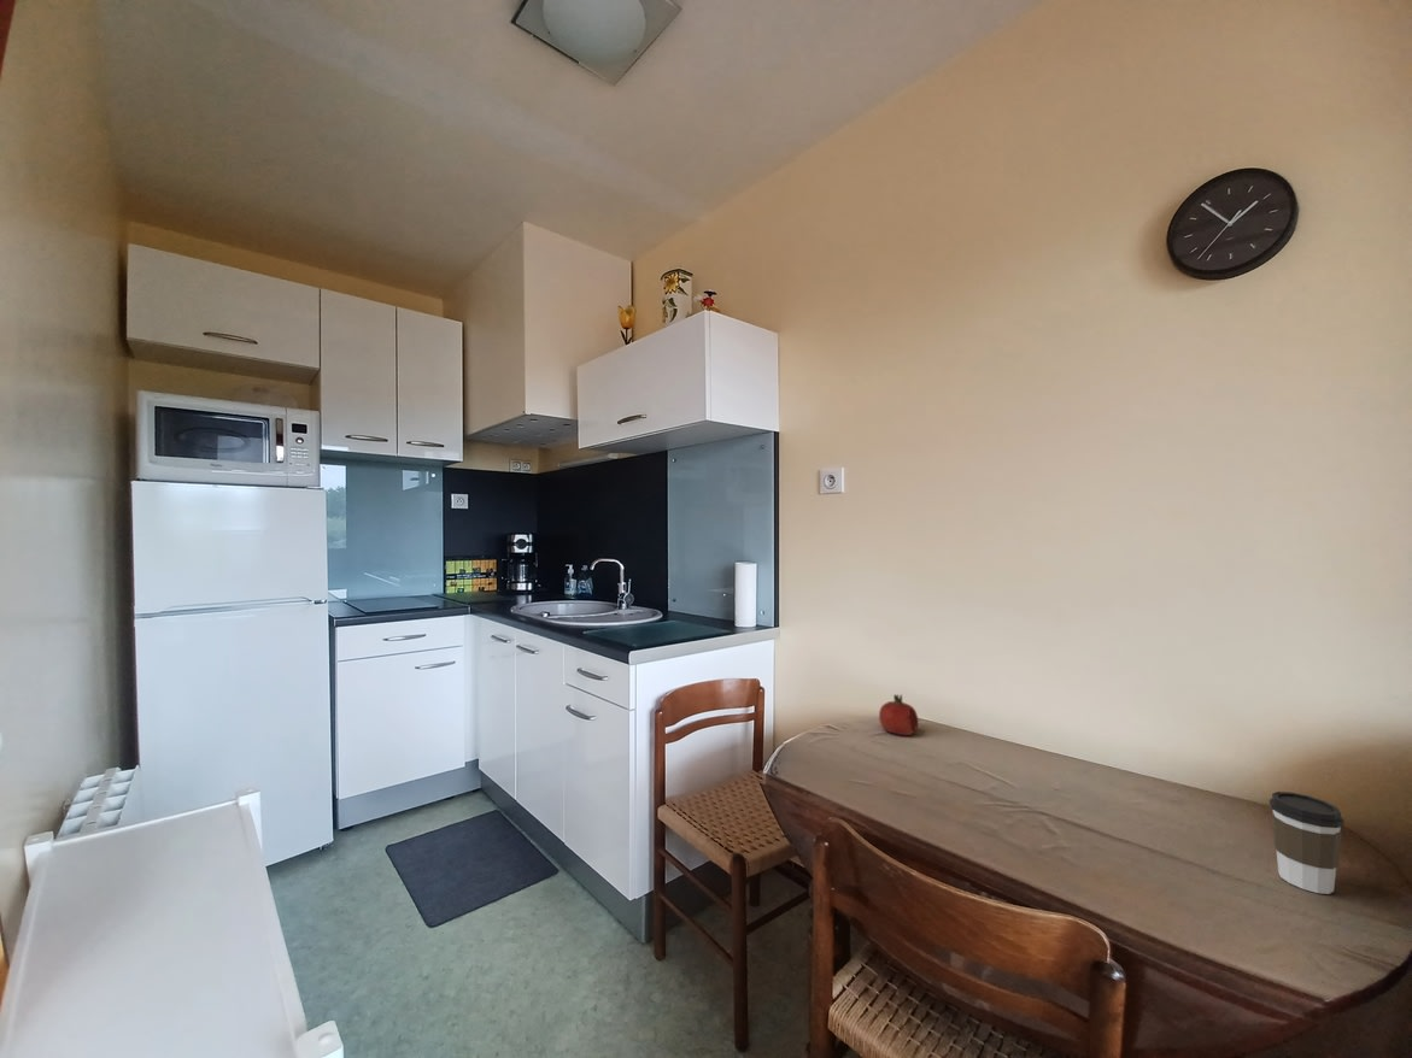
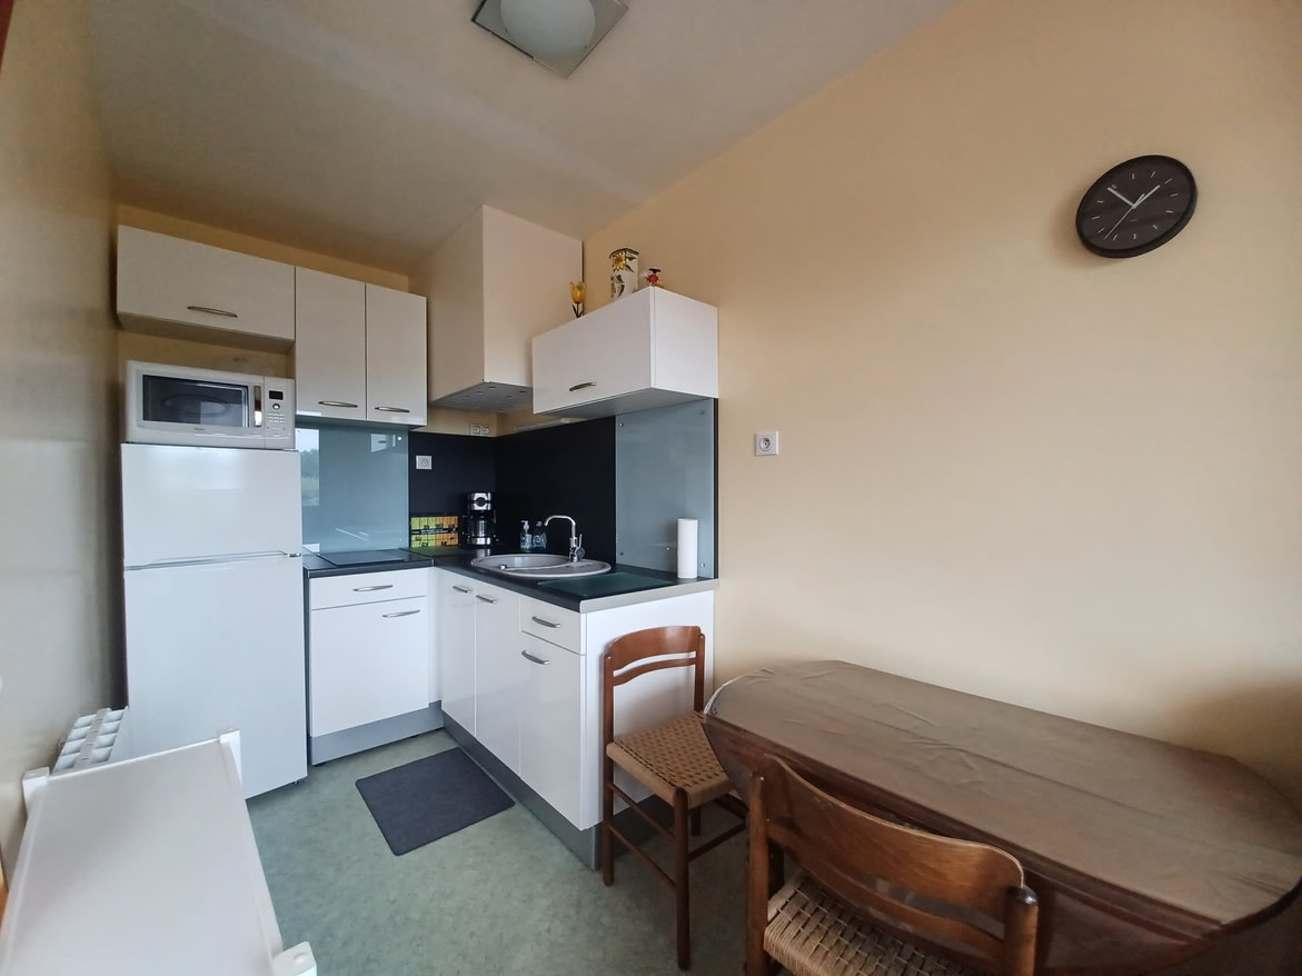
- fruit (898, 712)
- coffee cup (1305, 841)
